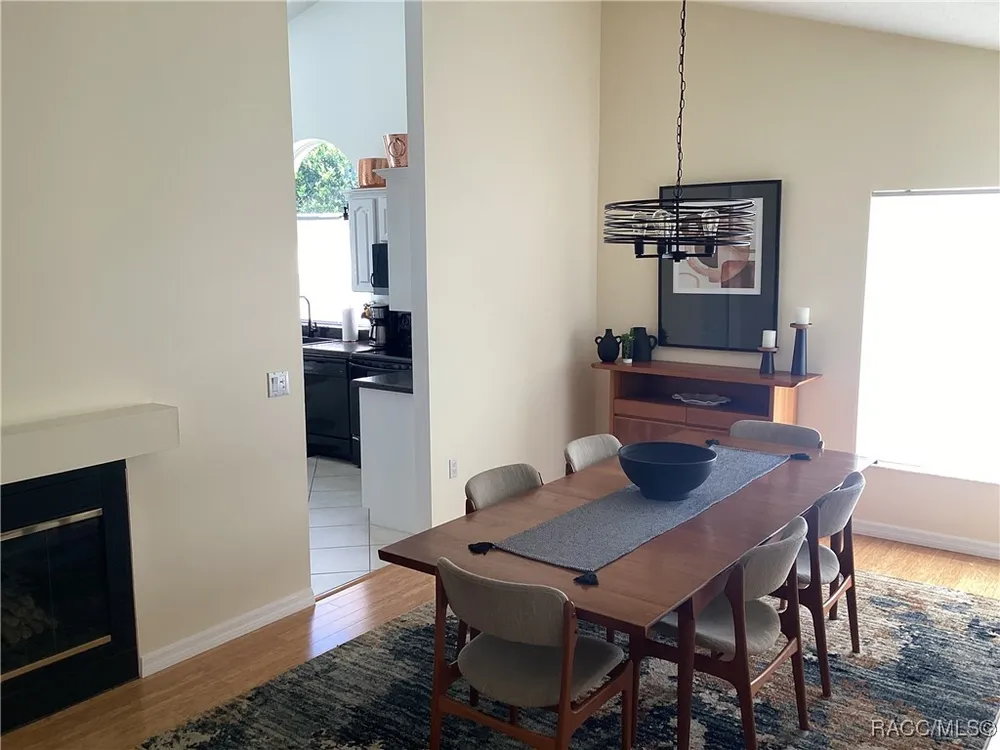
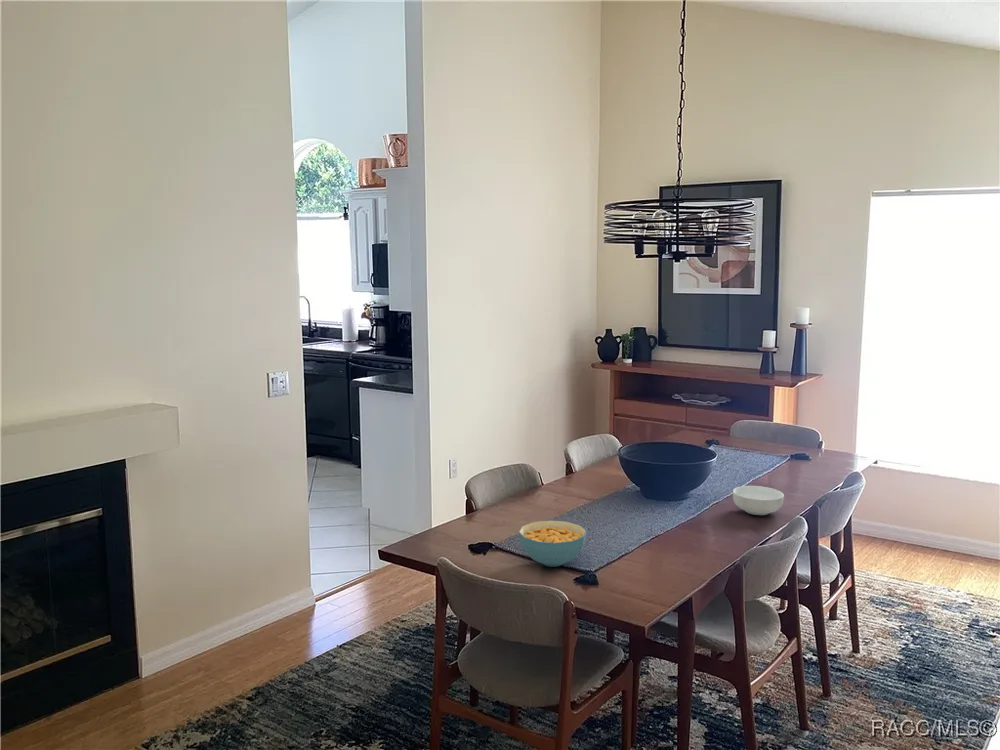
+ cereal bowl (552, 547)
+ cereal bowl (757, 502)
